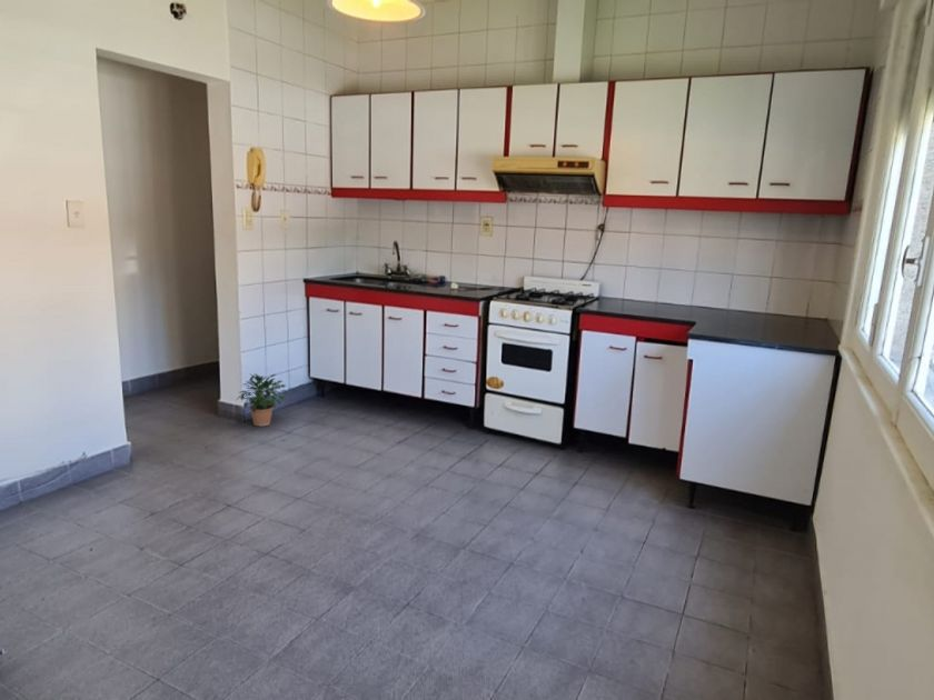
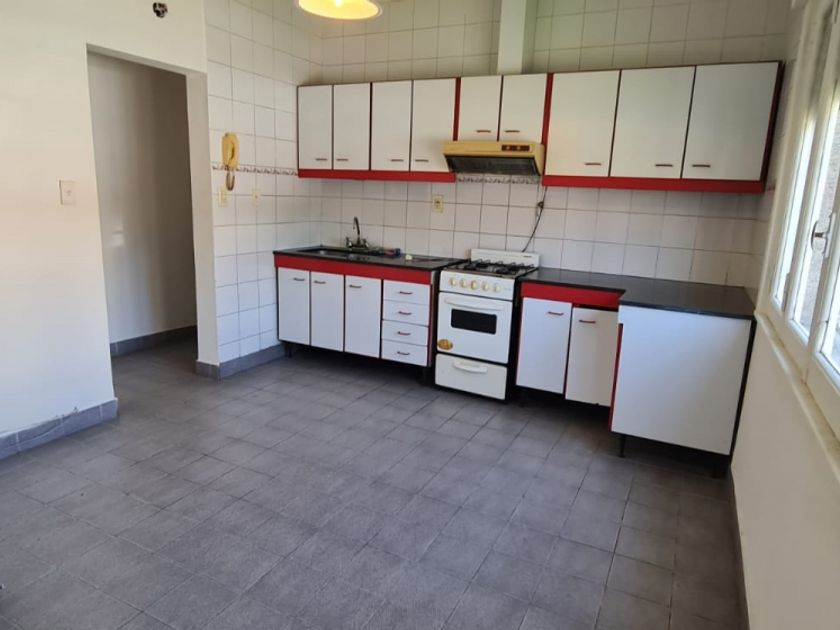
- potted plant (264, 396)
